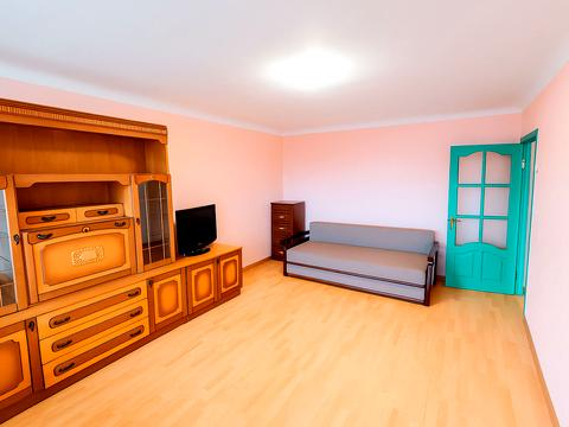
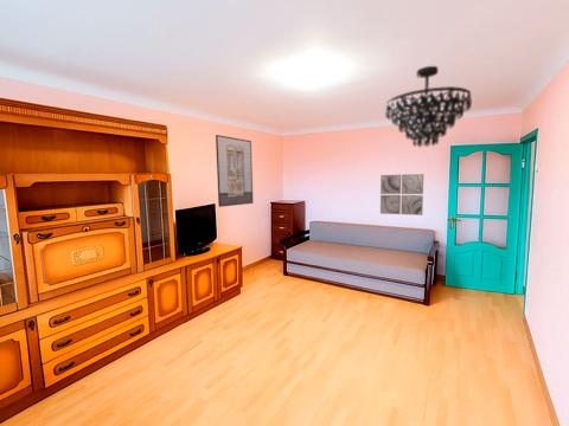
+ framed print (236, 172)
+ wall art (399, 193)
+ chandelier (426, 108)
